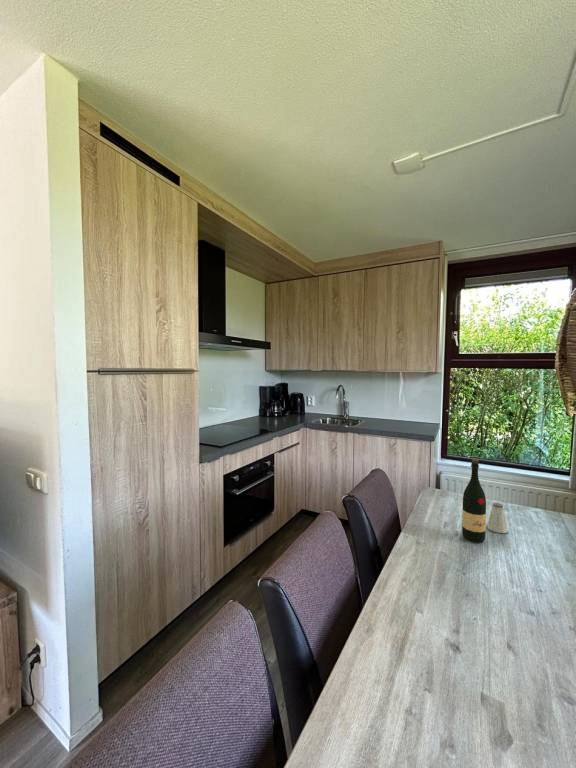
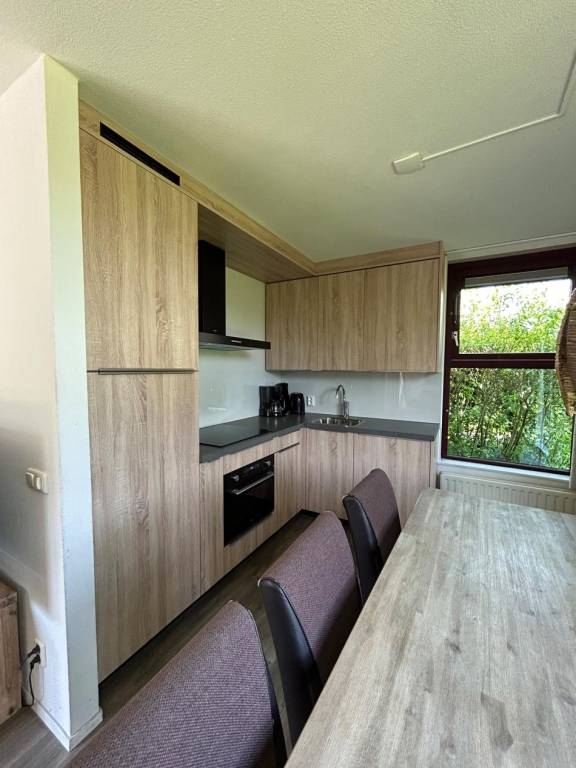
- wine bottle (474, 499)
- saltshaker (497, 516)
